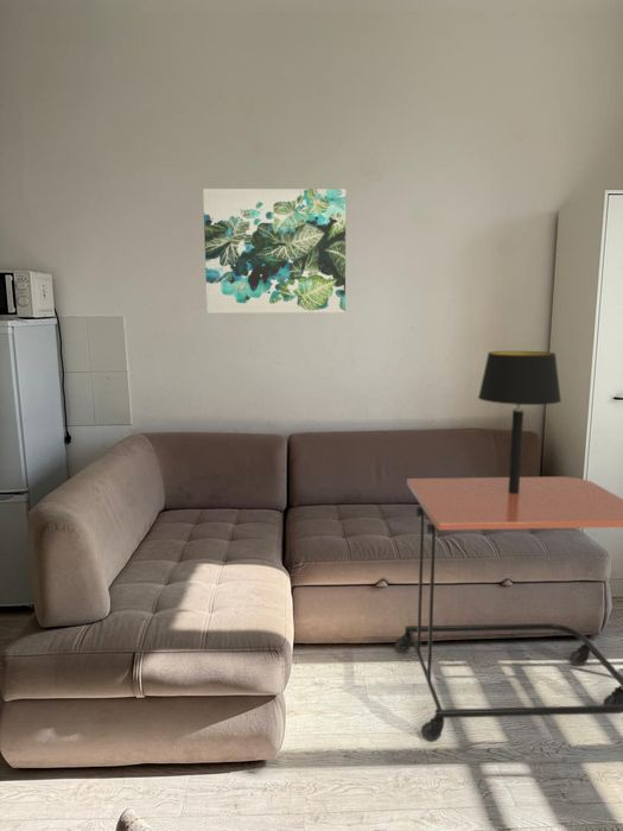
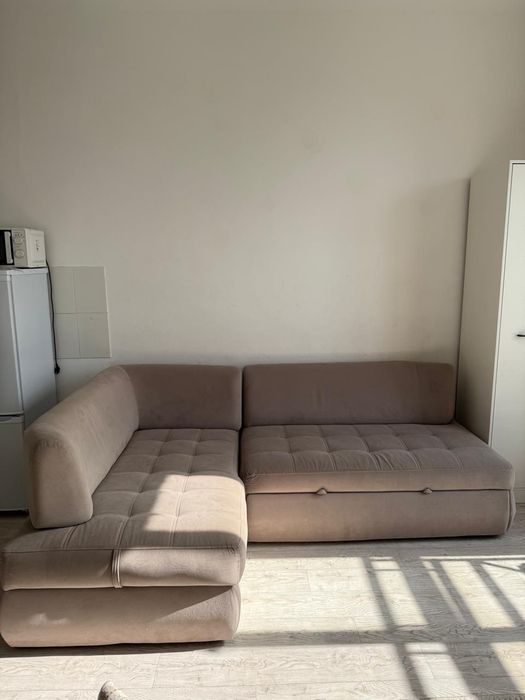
- side table (519, 623)
- table lamp (517, 423)
- wall art (275, 252)
